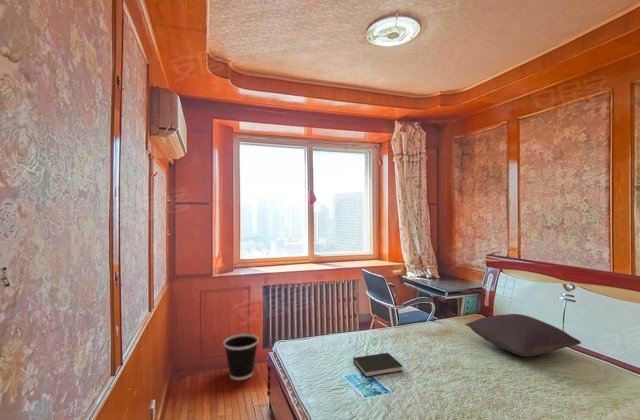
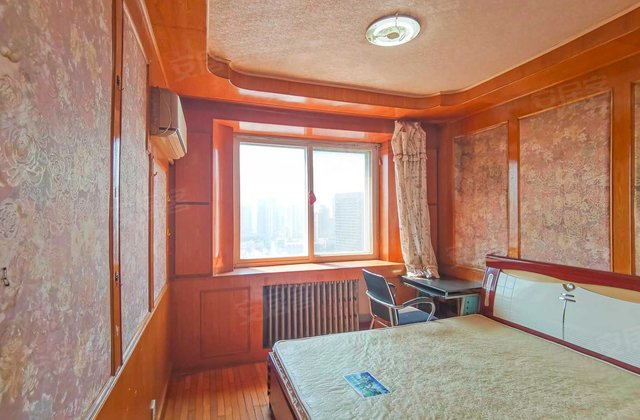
- book (377, 364)
- wastebasket (241, 357)
- pillow (518, 333)
